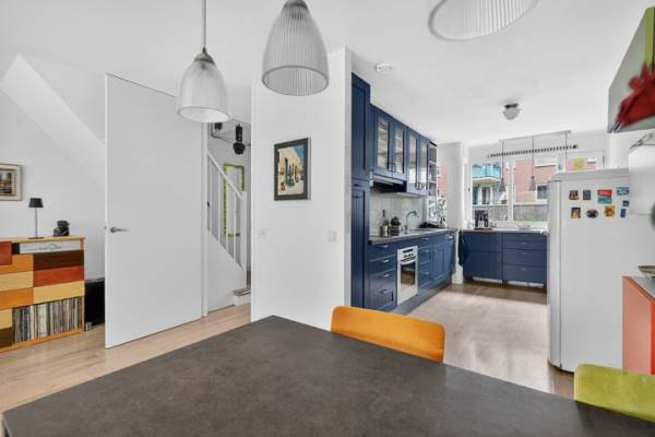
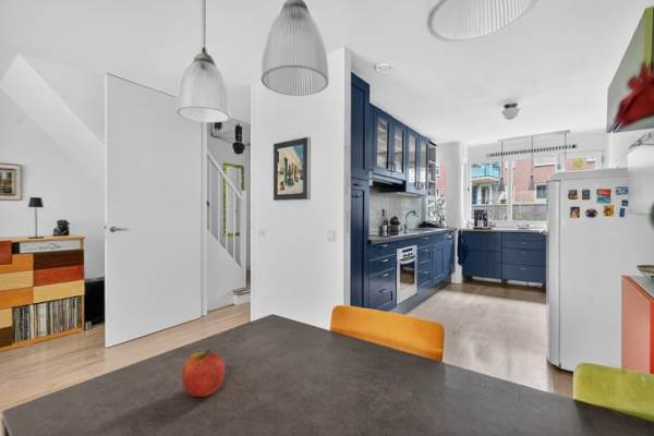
+ apple (203, 371)
